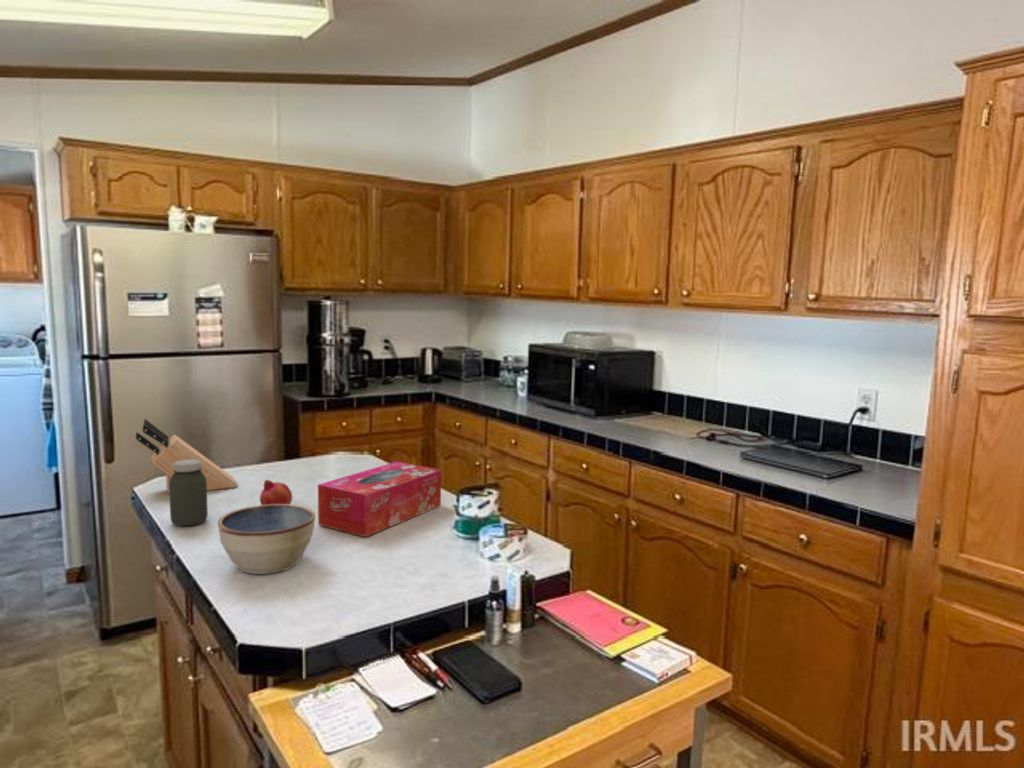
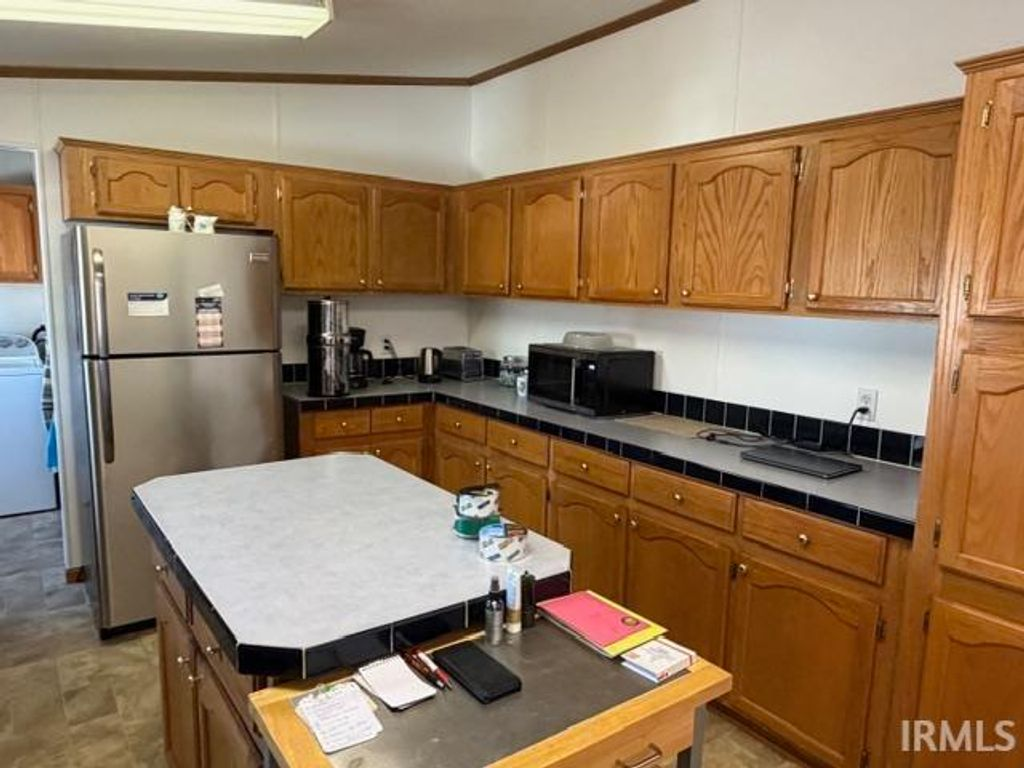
- knife block (187, 453)
- fruit (276, 495)
- bowl (267, 541)
- jar (188, 492)
- tissue box (382, 495)
